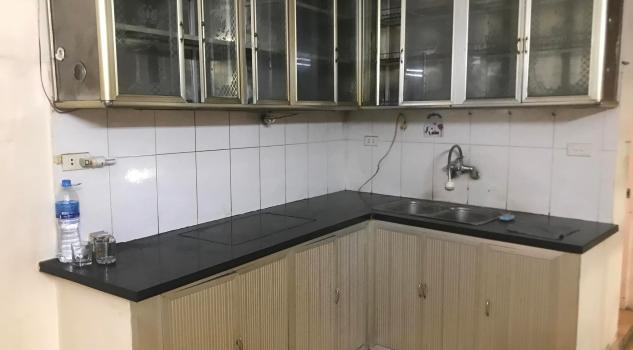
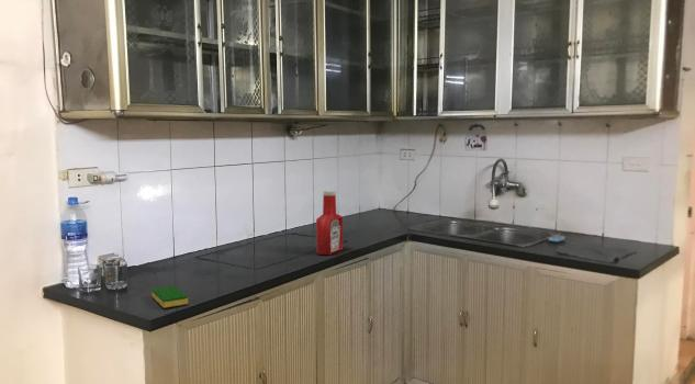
+ soap bottle (329, 221)
+ dish sponge (169, 296)
